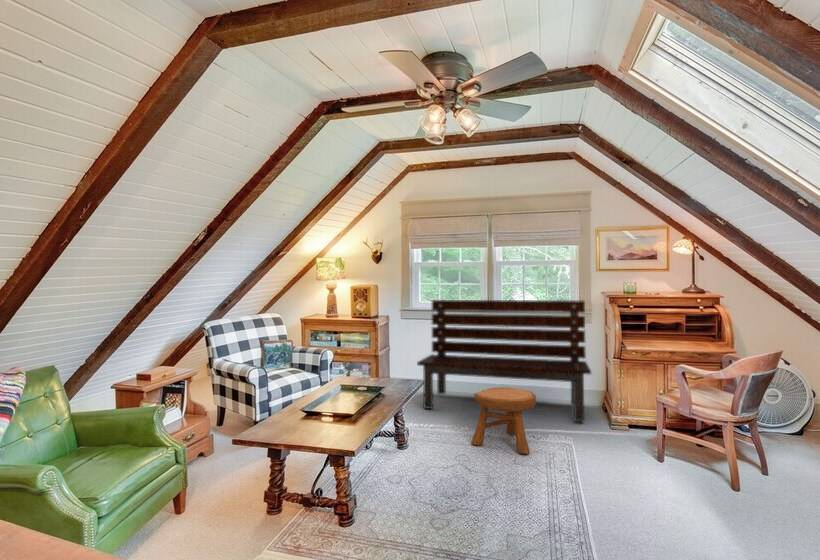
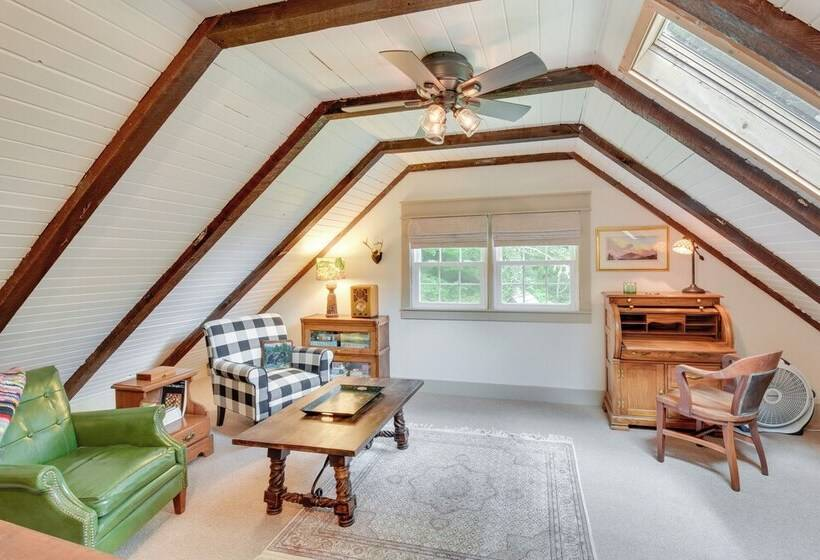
- stool (506, 416)
- bench (502, 353)
